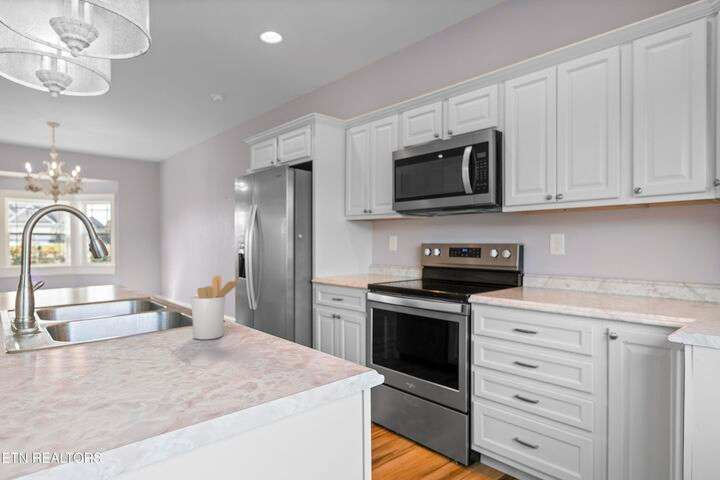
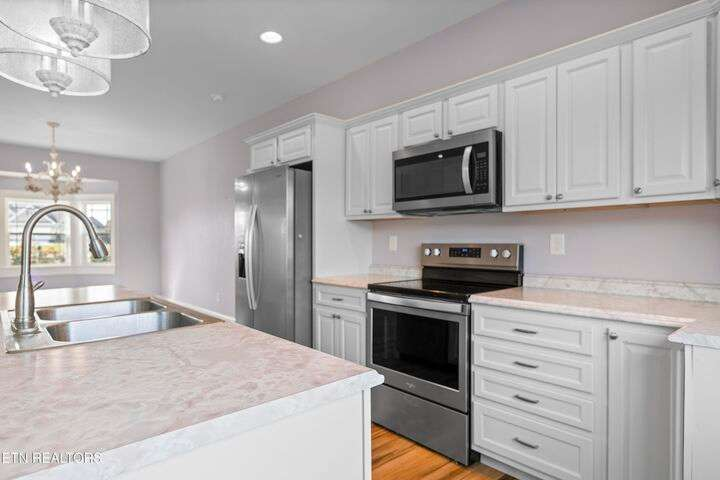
- utensil holder (216, 306)
